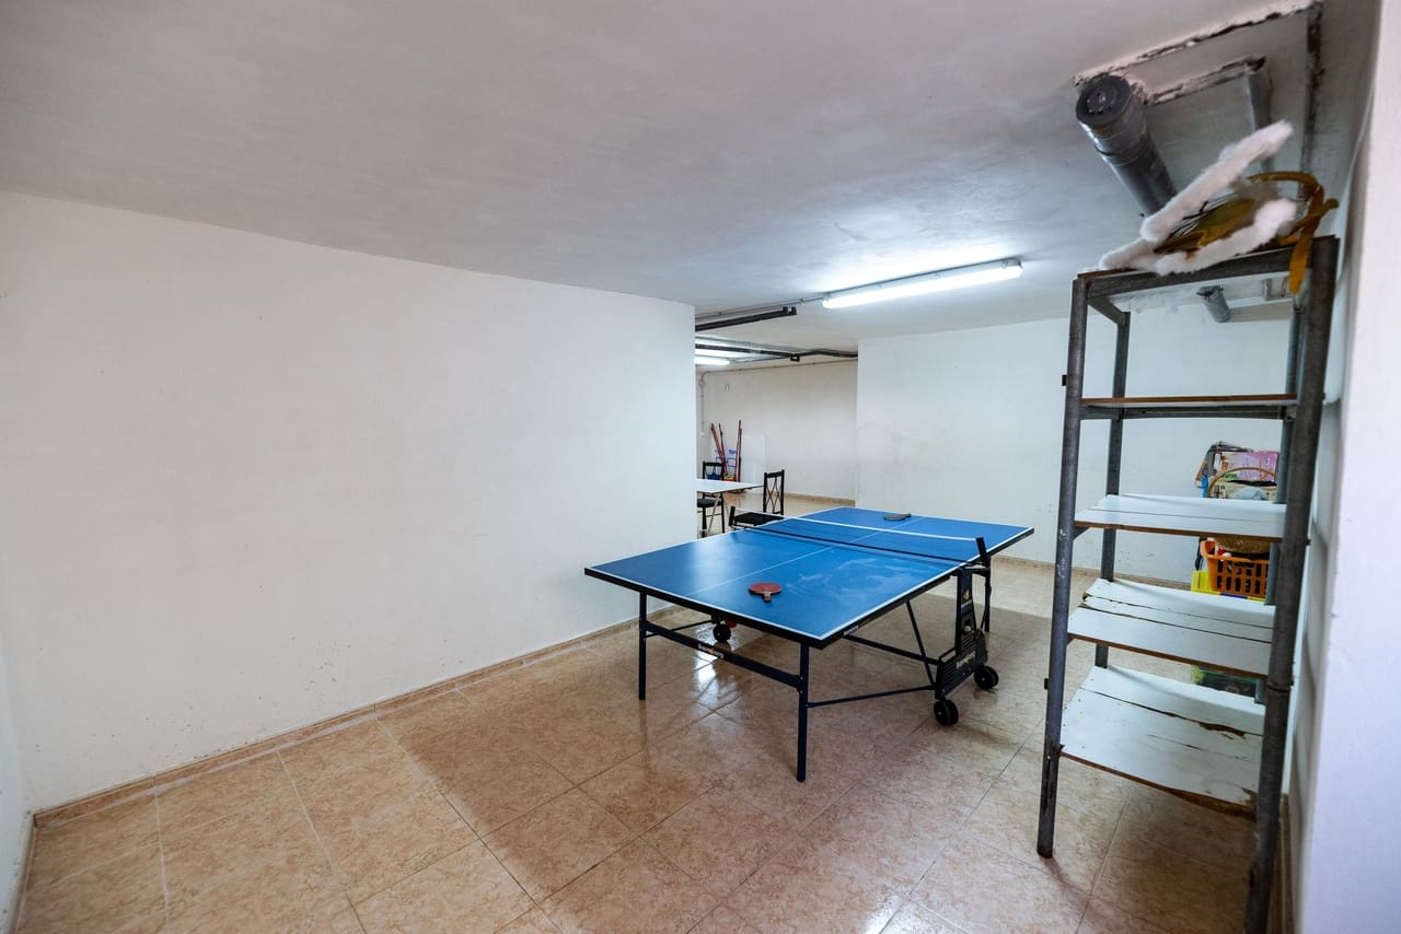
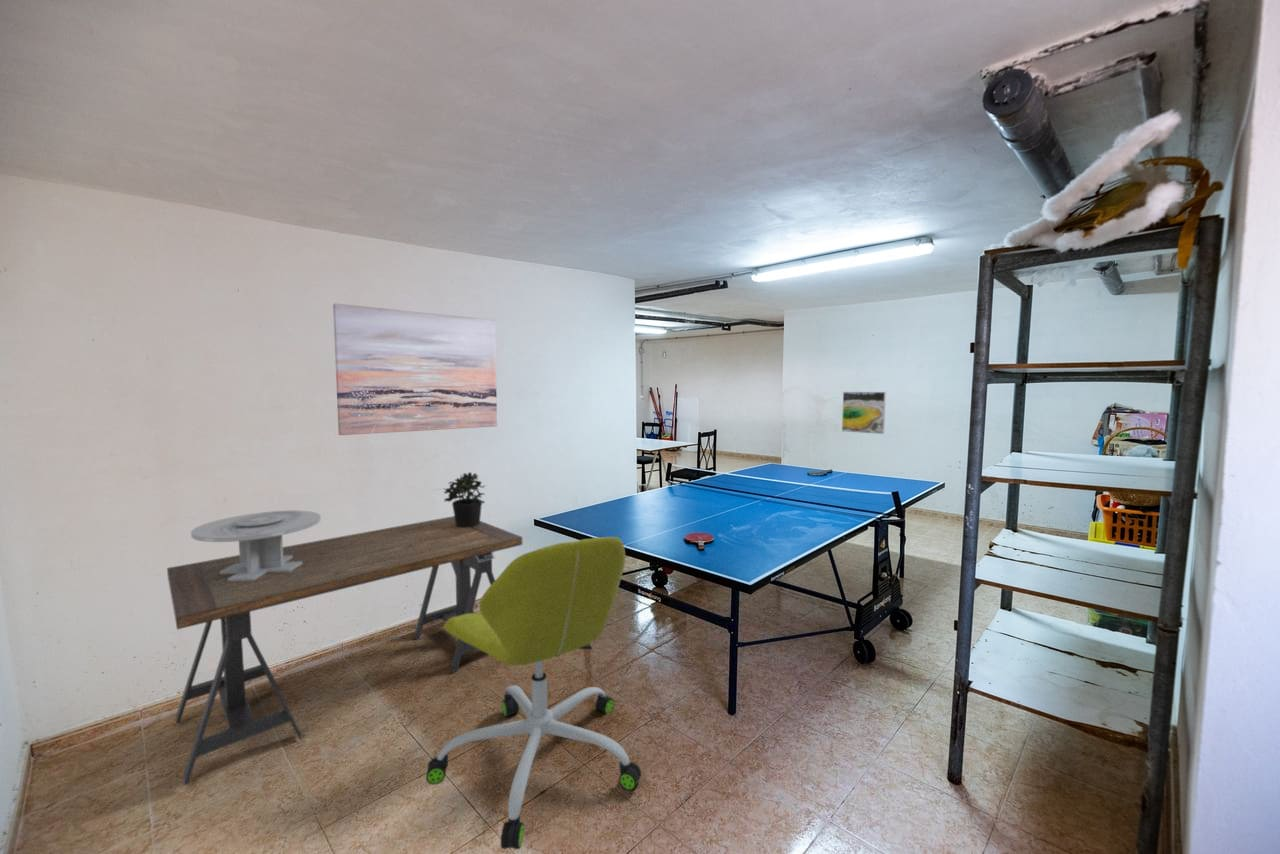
+ potted plant (467, 498)
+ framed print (863, 412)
+ wall art (424, 372)
+ office chair (540, 644)
+ desk (356, 585)
+ round table (260, 543)
